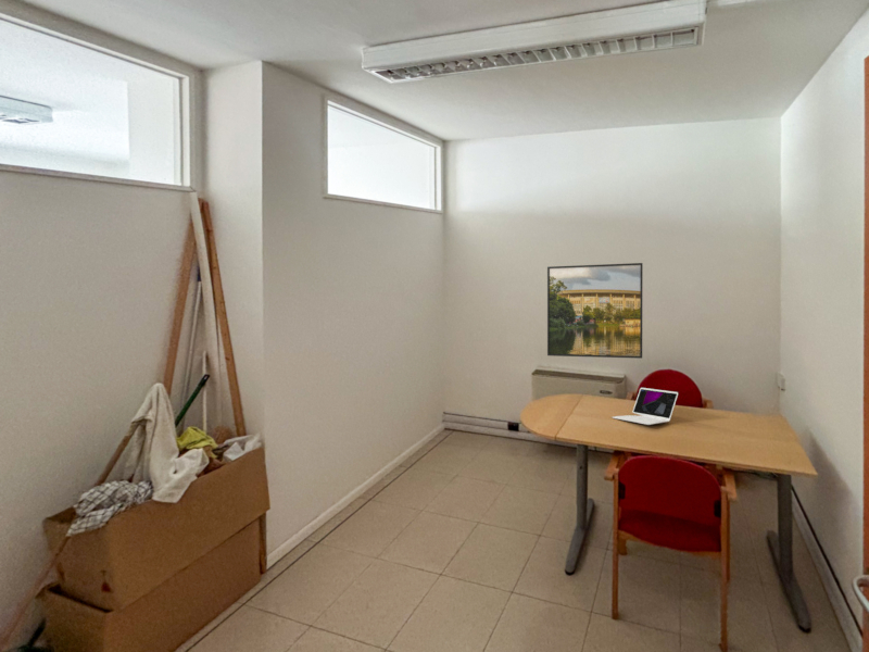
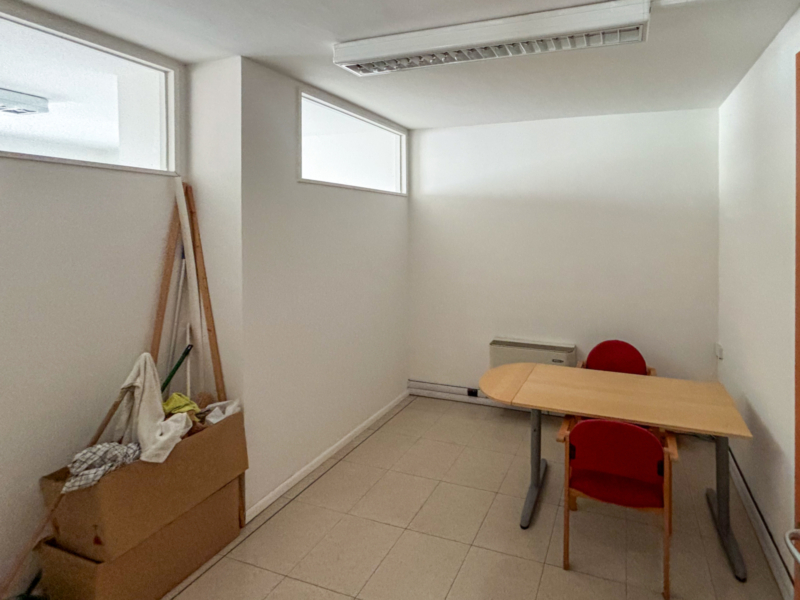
- laptop (644, 403)
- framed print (593, 311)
